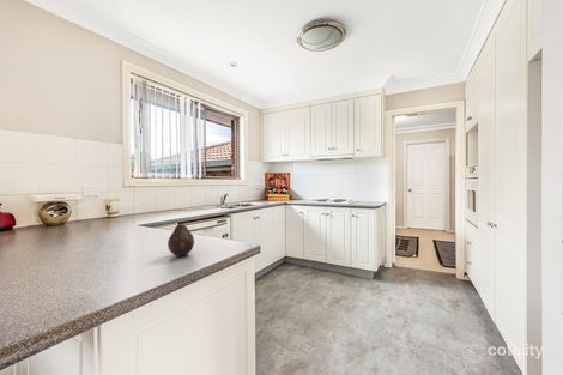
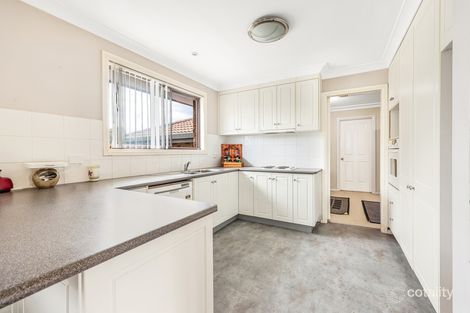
- fruit (181, 238)
